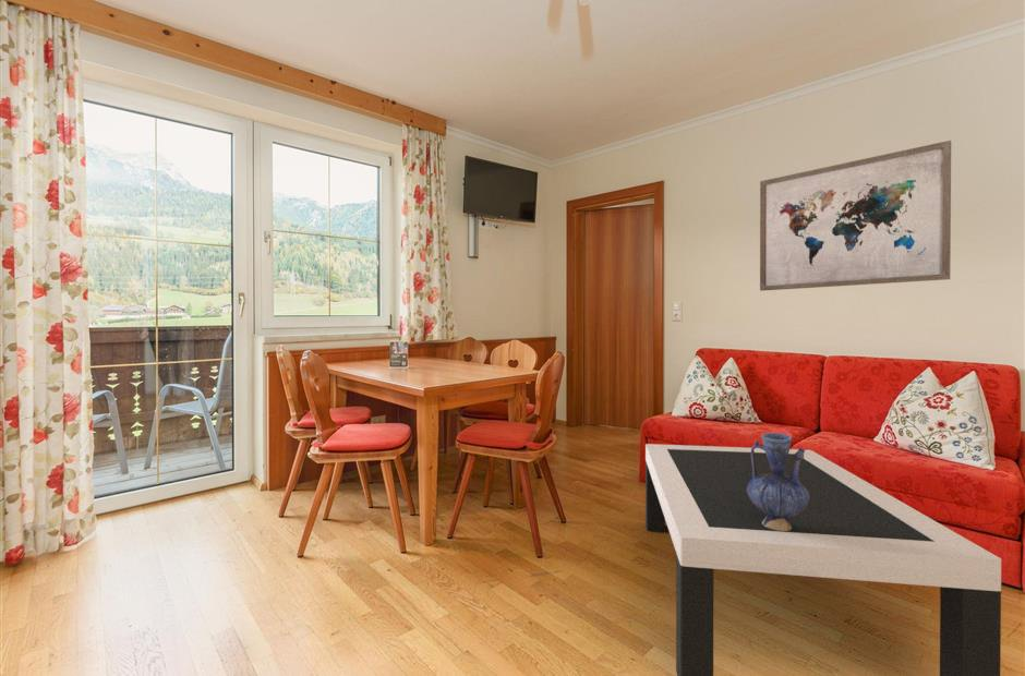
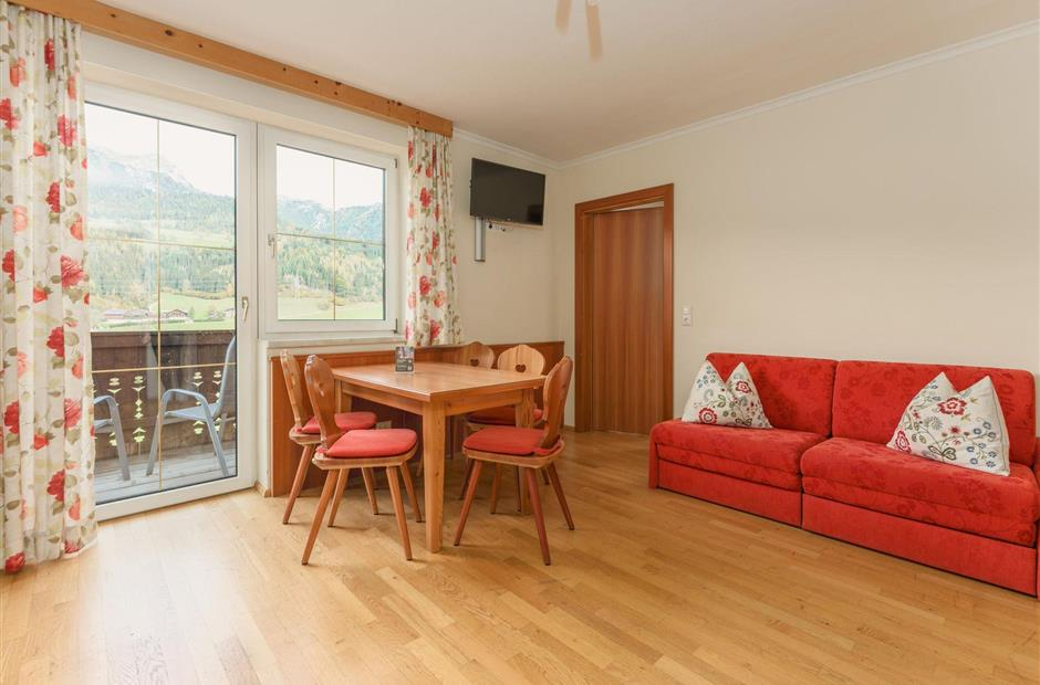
- wall art (844, 225)
- coffee table (762, 539)
- vase (777, 480)
